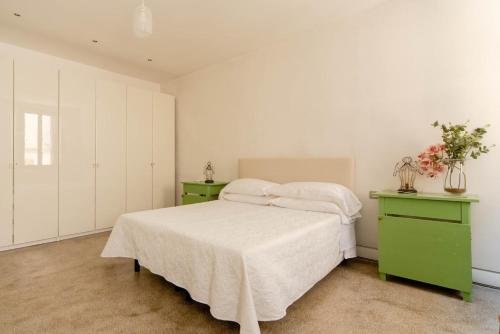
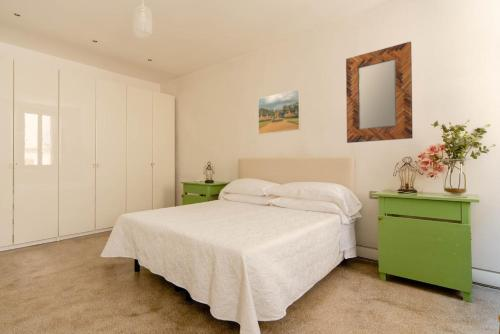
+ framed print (278, 113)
+ home mirror (376, 95)
